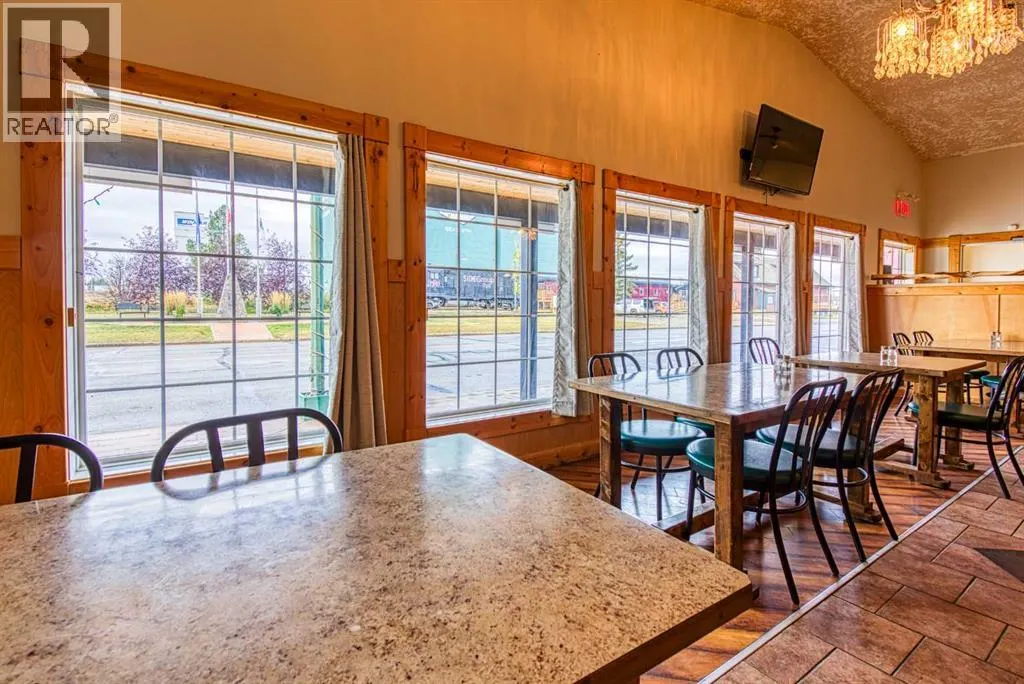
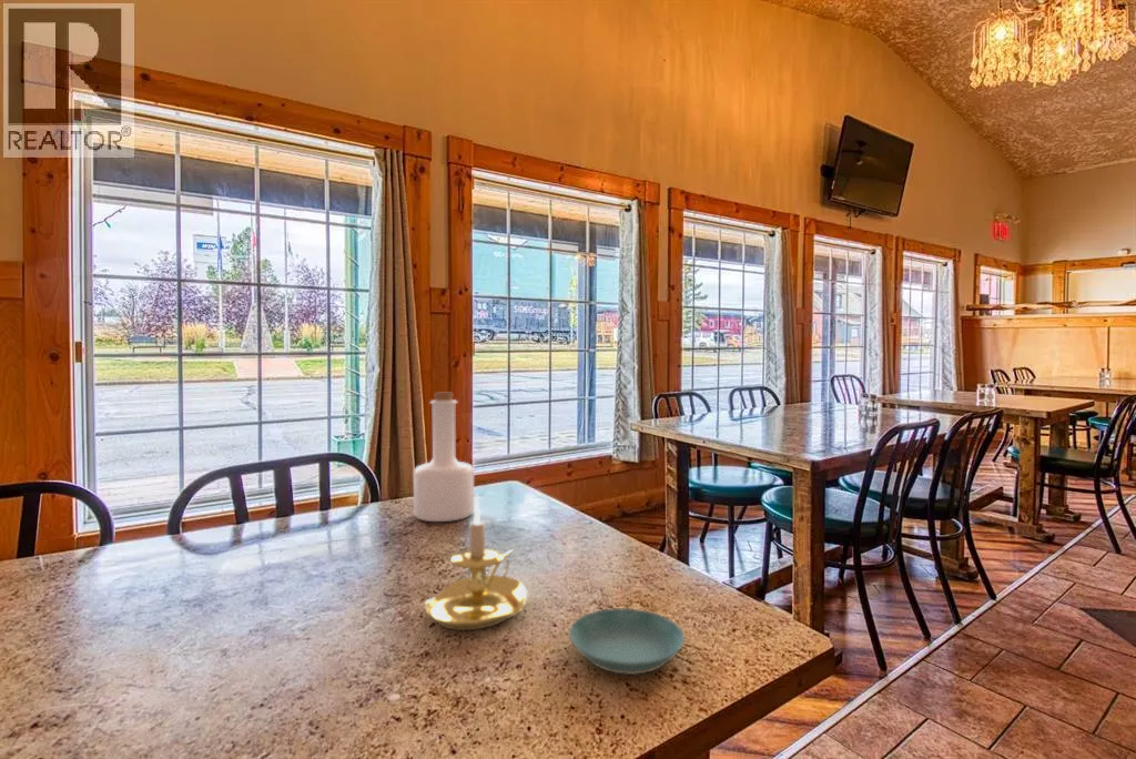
+ candle holder (481, 548)
+ bottle (444, 453)
+ saucer (626, 641)
